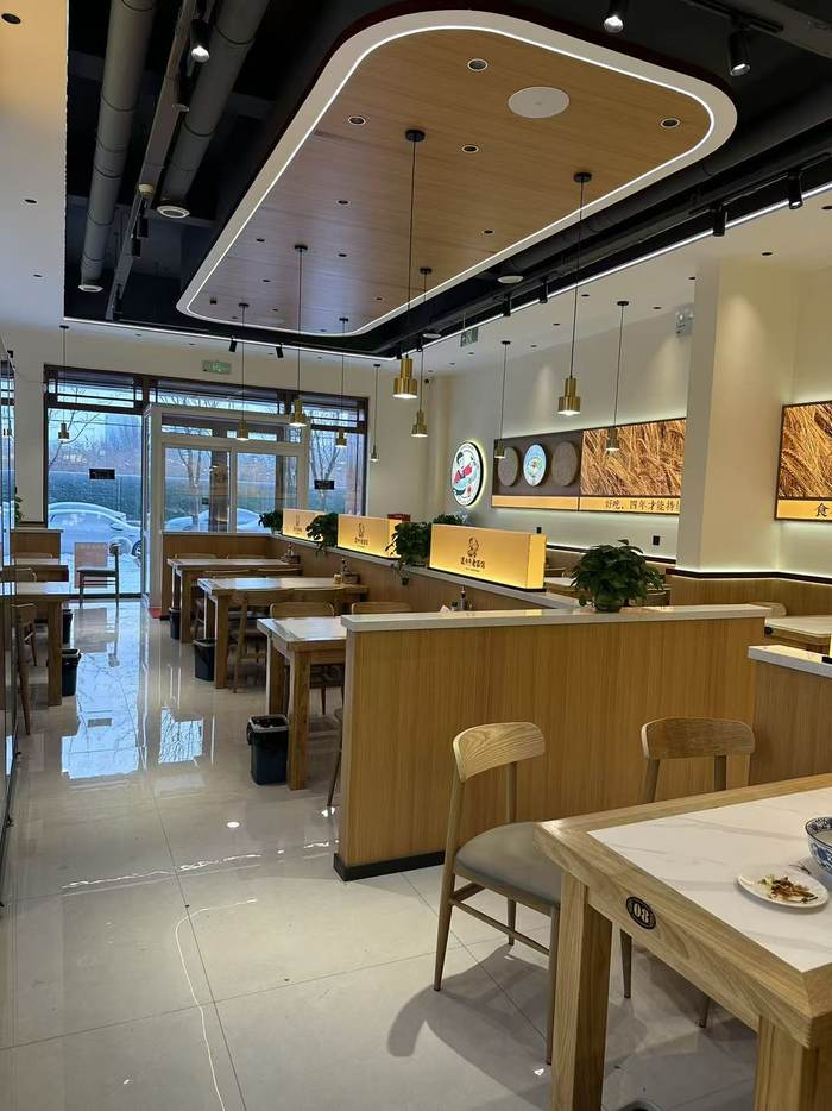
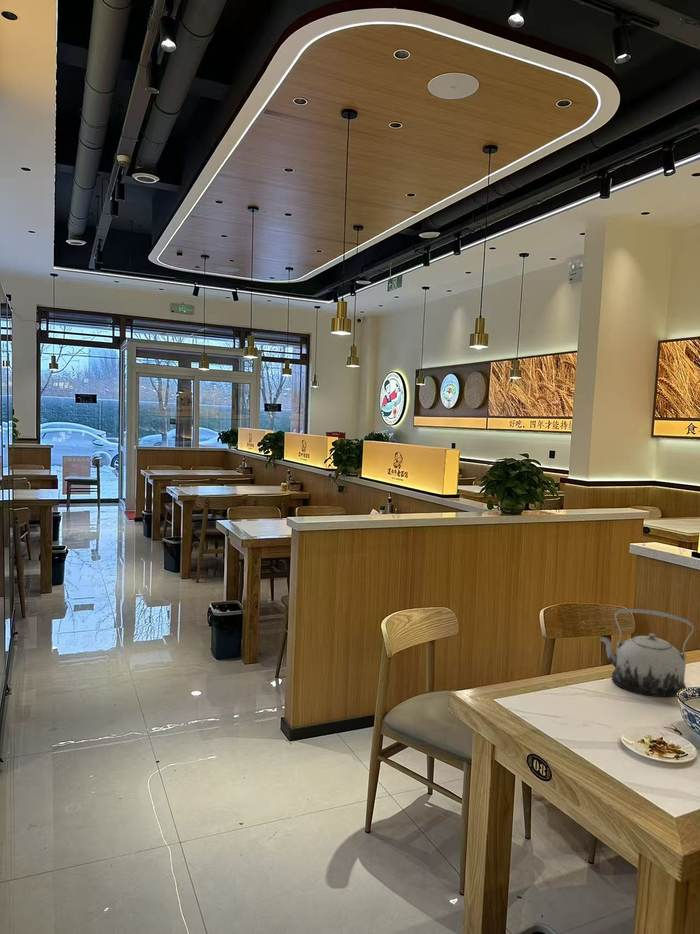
+ teapot (644, 648)
